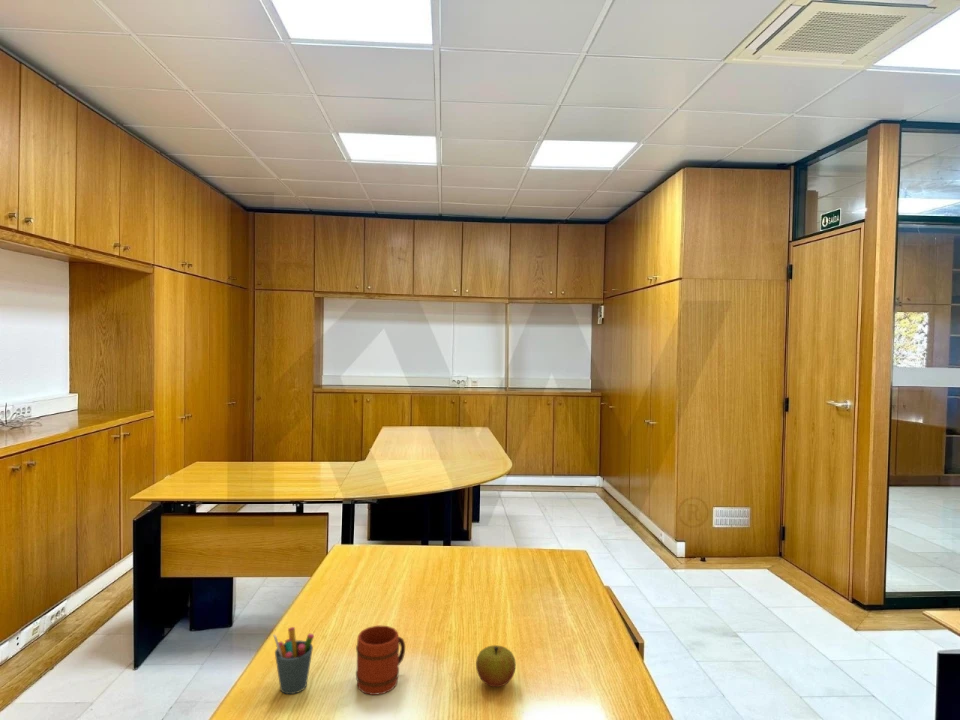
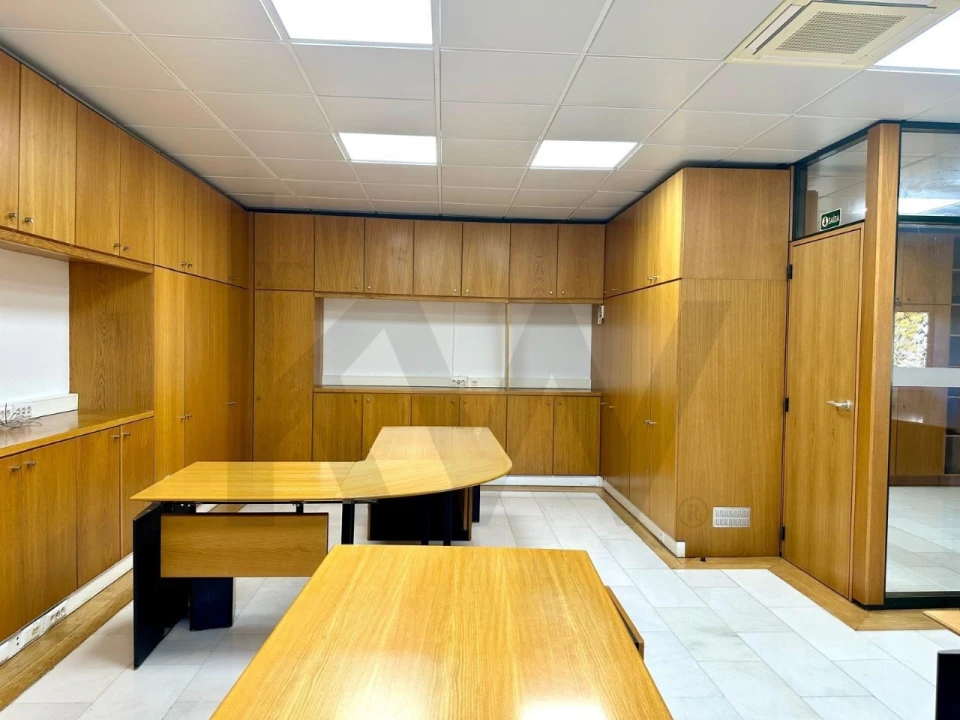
- pen holder (293, 657)
- mug (382, 656)
- apple (495, 665)
